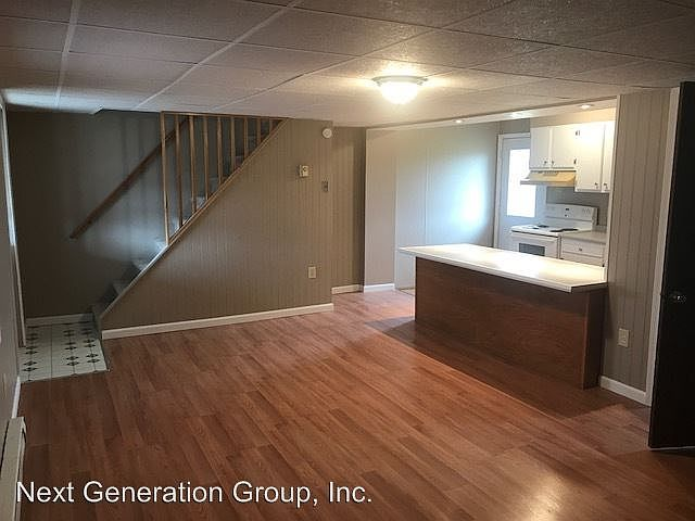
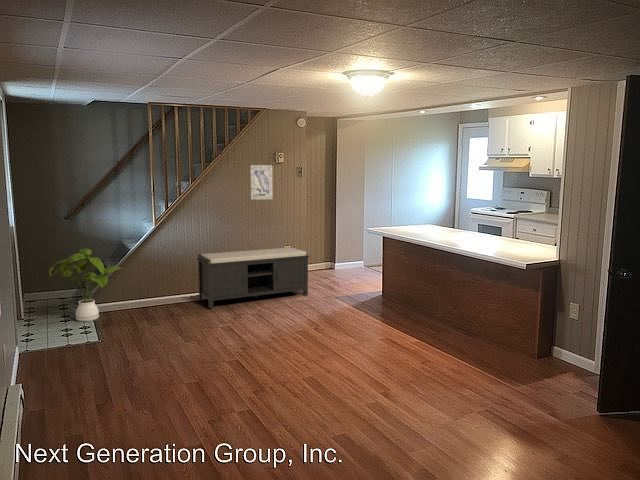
+ bench (254, 275)
+ house plant (92, 285)
+ wall art (261, 182)
